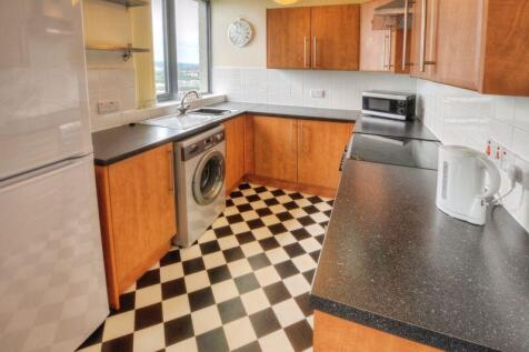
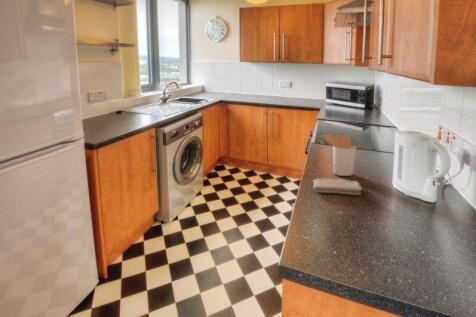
+ washcloth (336, 186)
+ utensil holder (338, 153)
